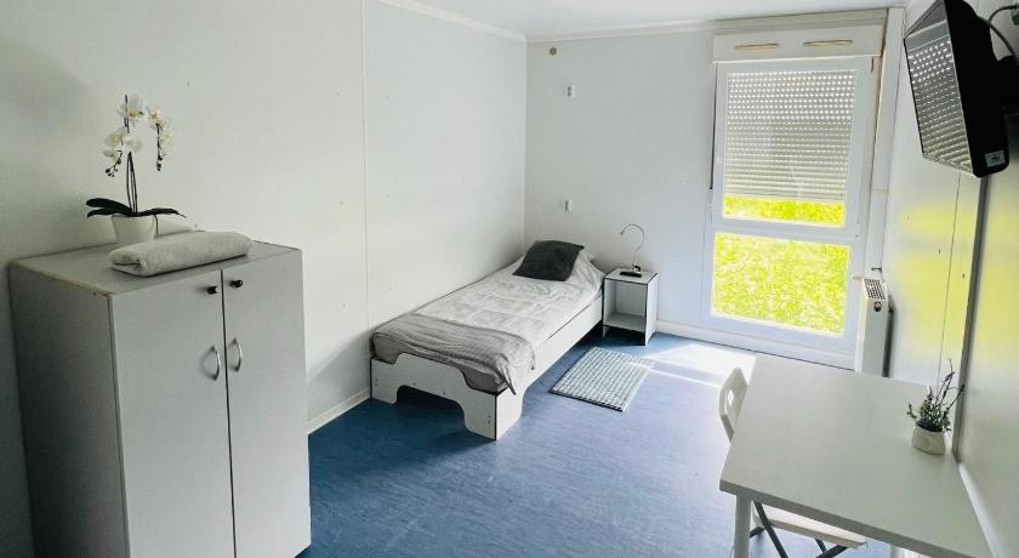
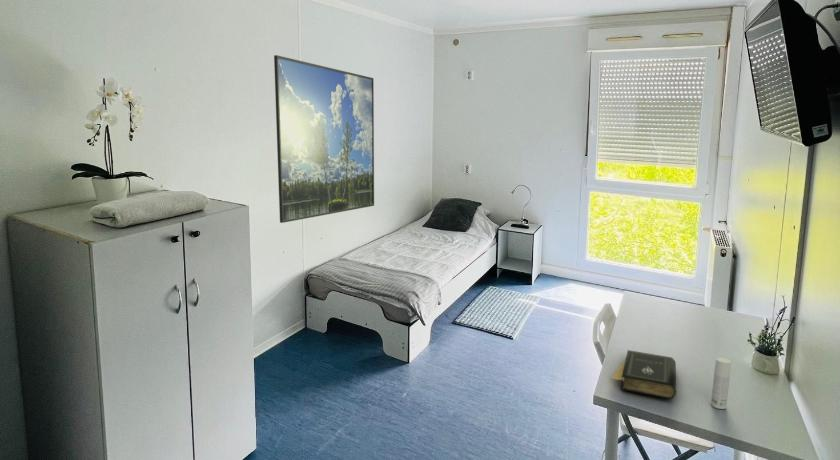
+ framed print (331, 142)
+ book (644, 372)
+ bottle (721, 383)
